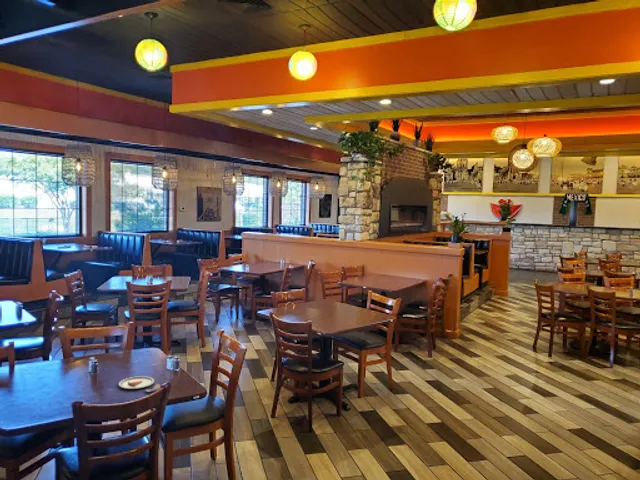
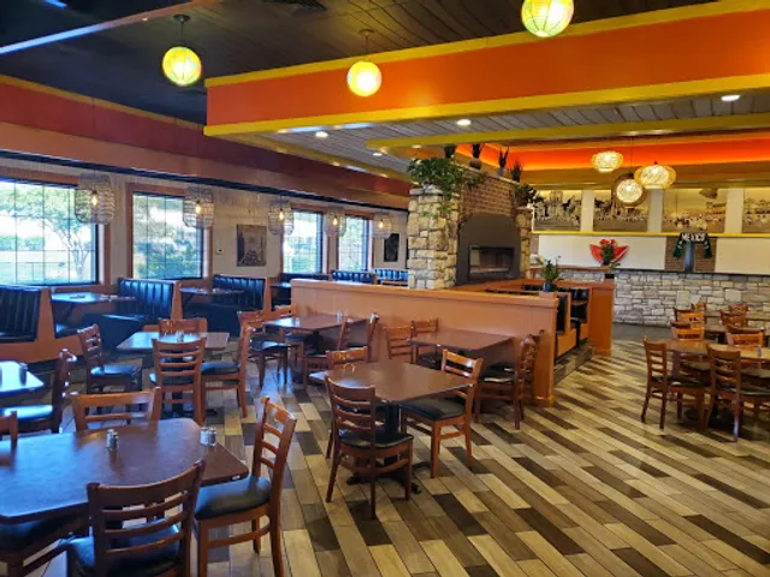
- dinner plate (140, 383)
